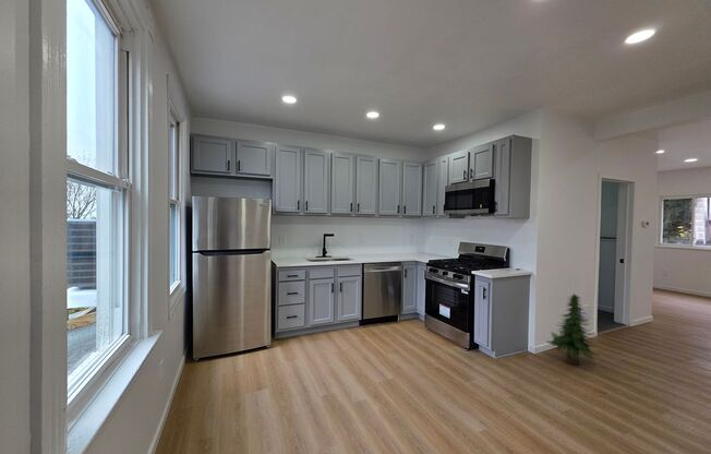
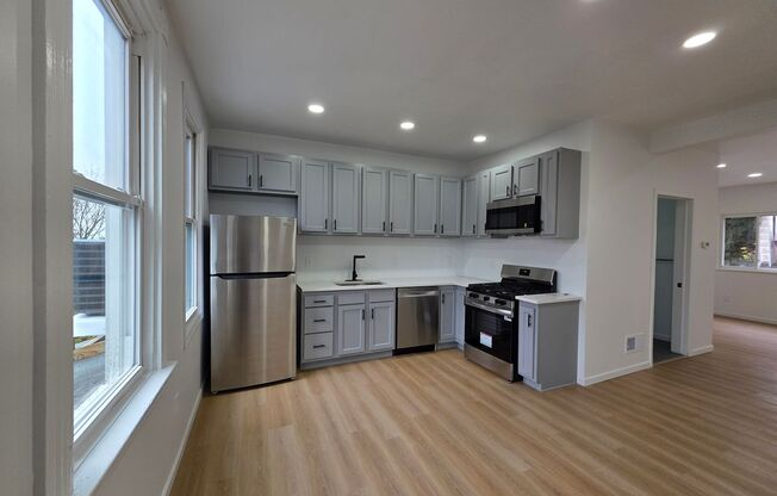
- tree (573, 327)
